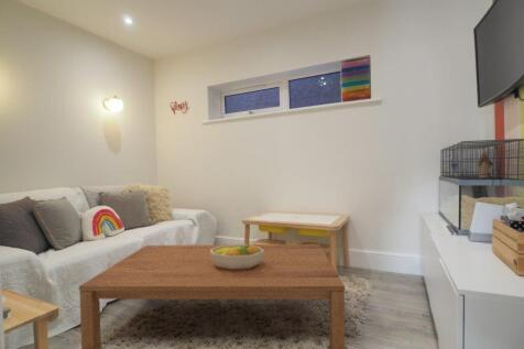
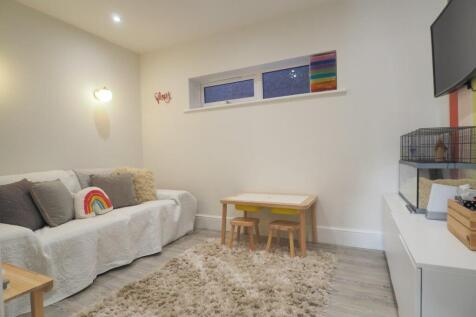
- coffee table (222, 288)
- fruit bowl (237, 253)
